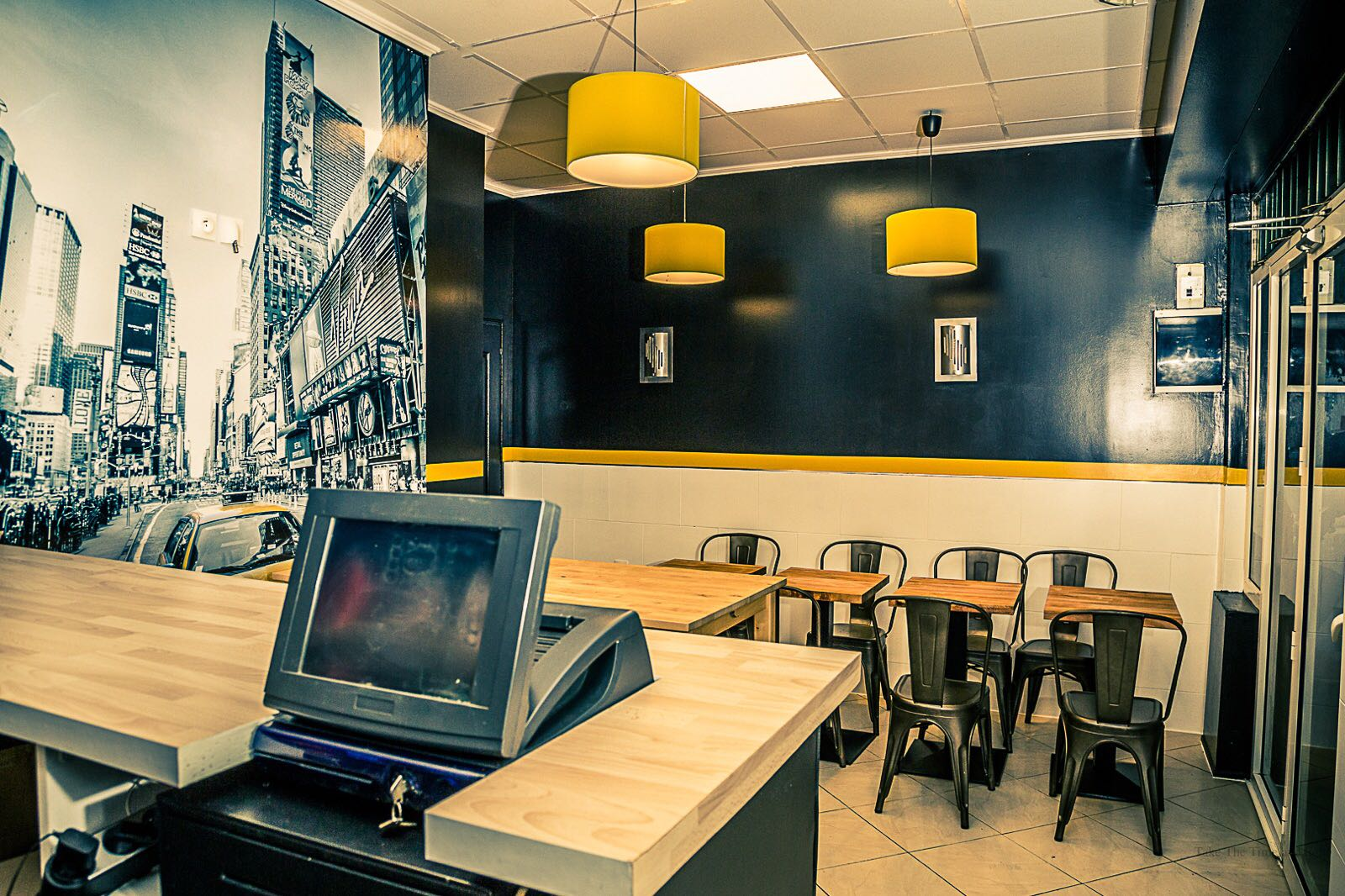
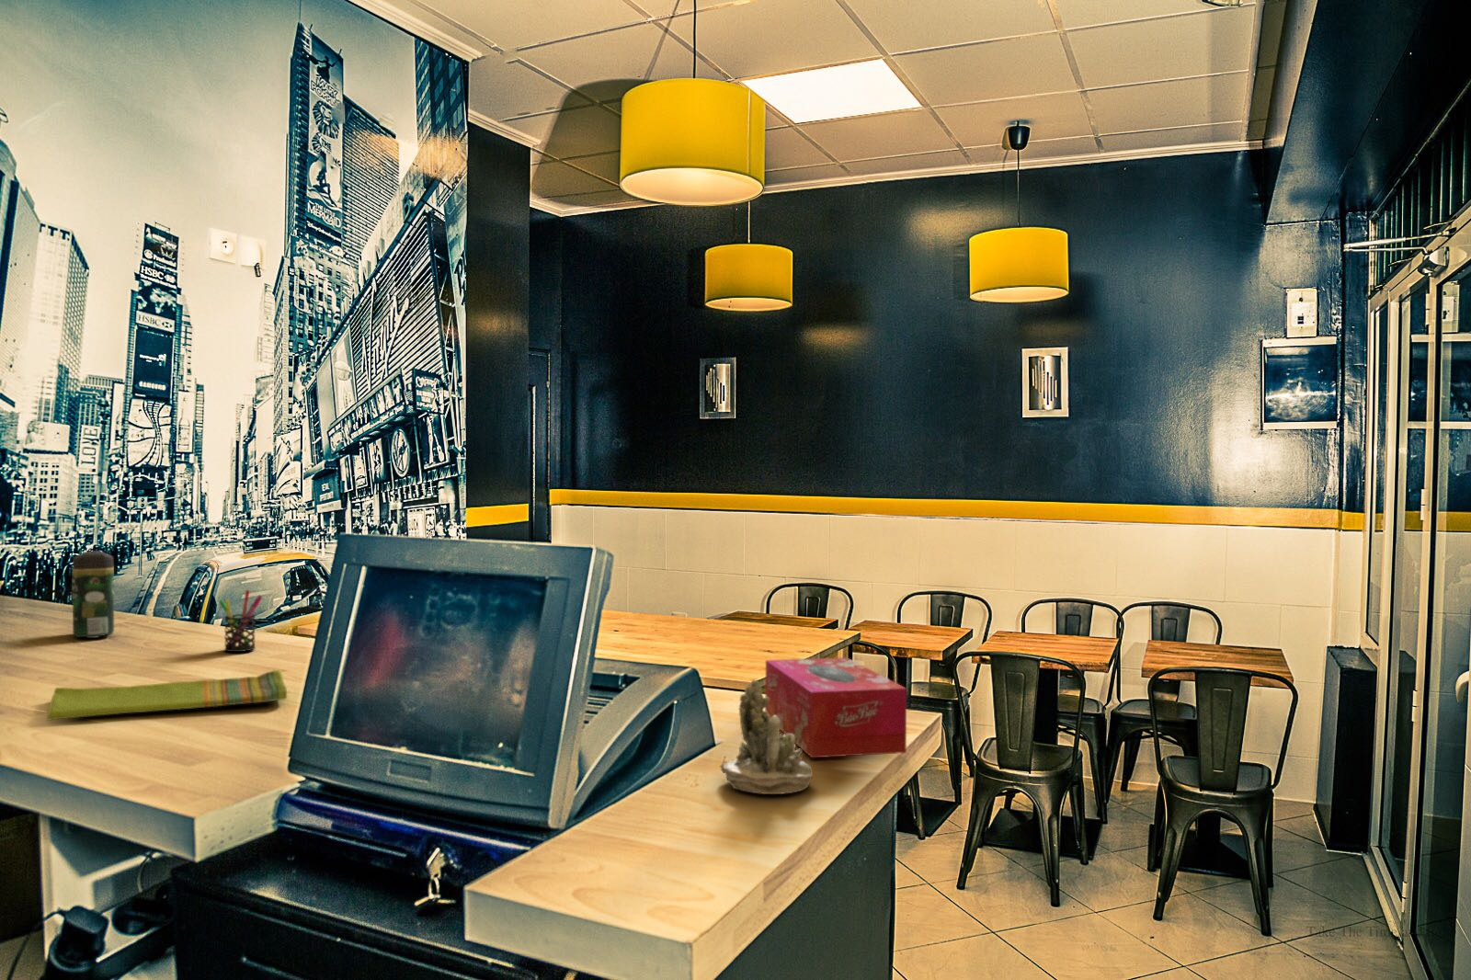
+ coffee jar (93, 593)
+ succulent planter (768, 730)
+ pen holder (237, 620)
+ dish towel (173, 693)
+ tissue box (830, 702)
